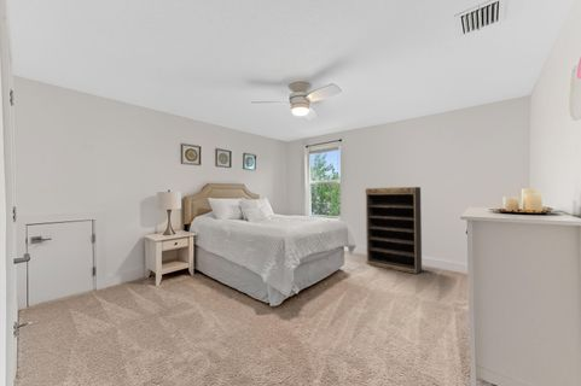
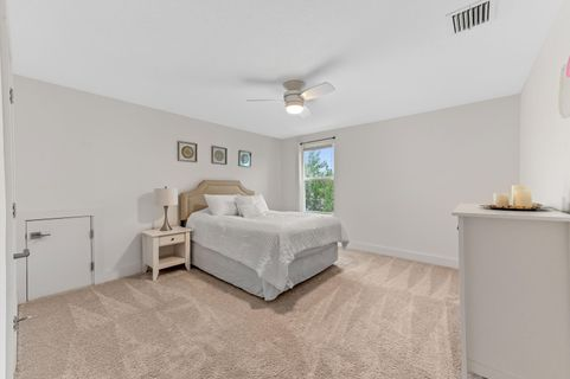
- bookshelf (391, 227)
